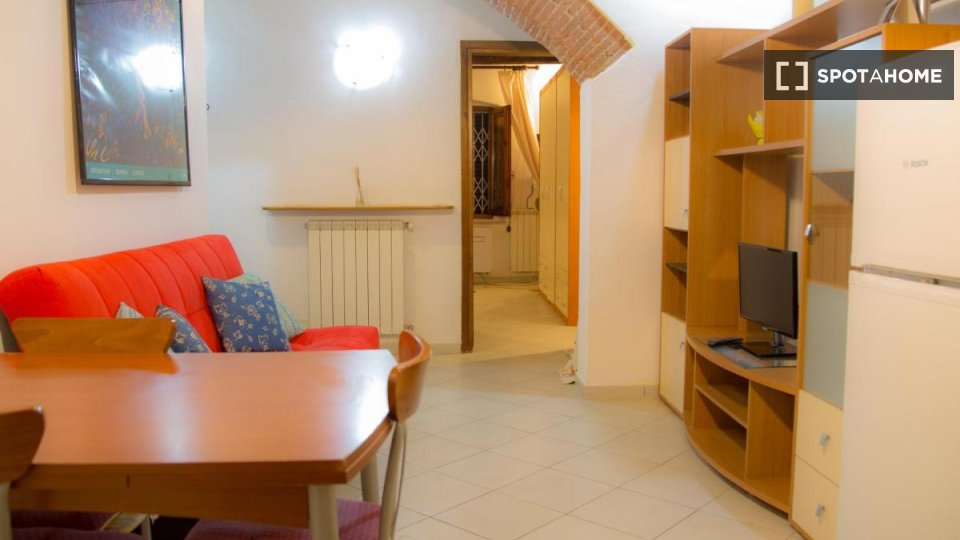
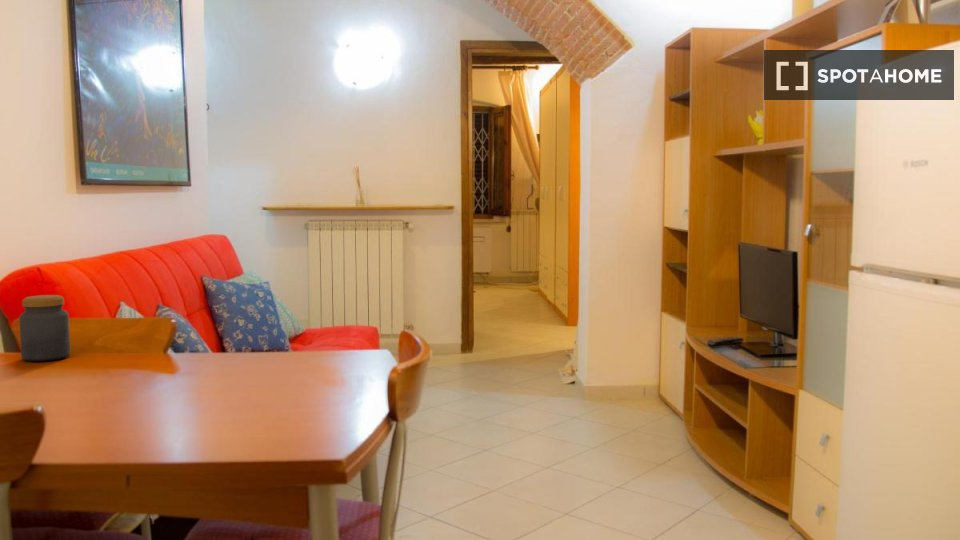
+ jar (44, 327)
